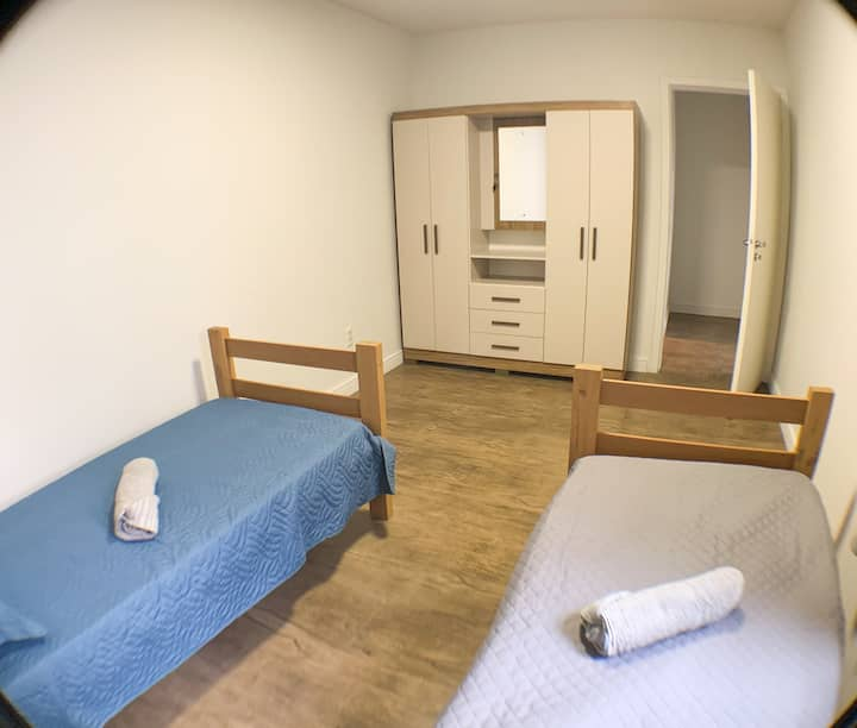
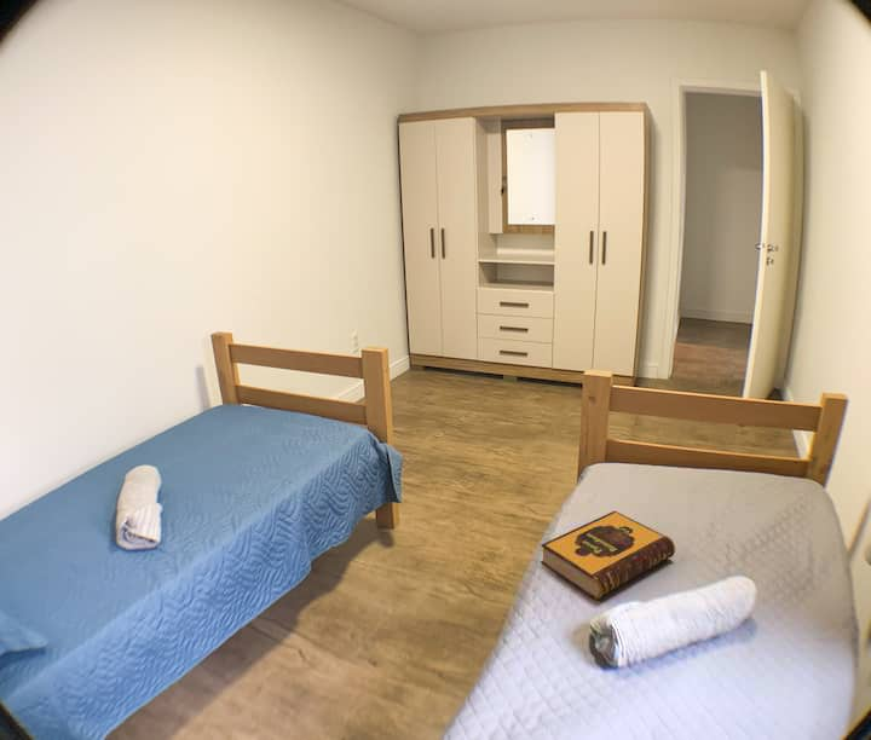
+ hardback book (607, 553)
